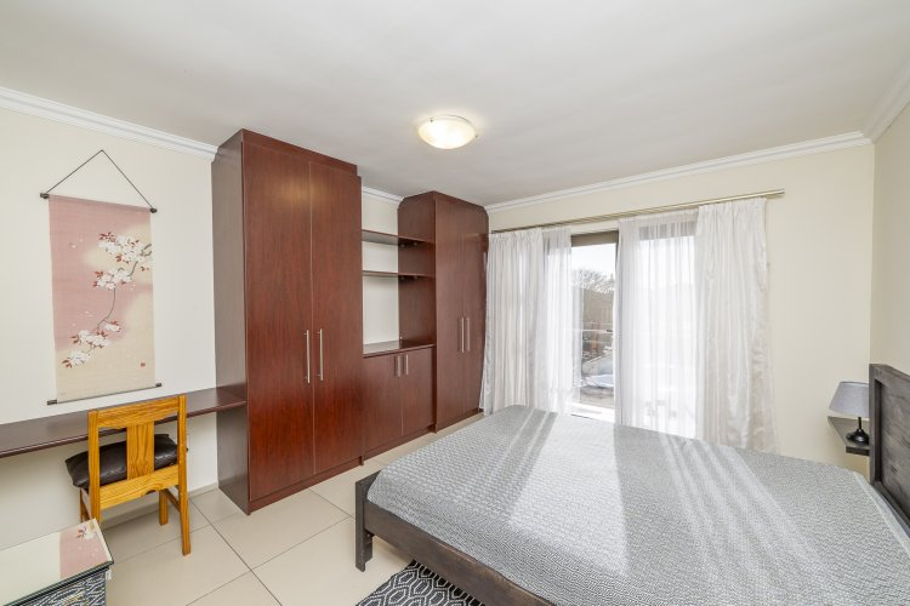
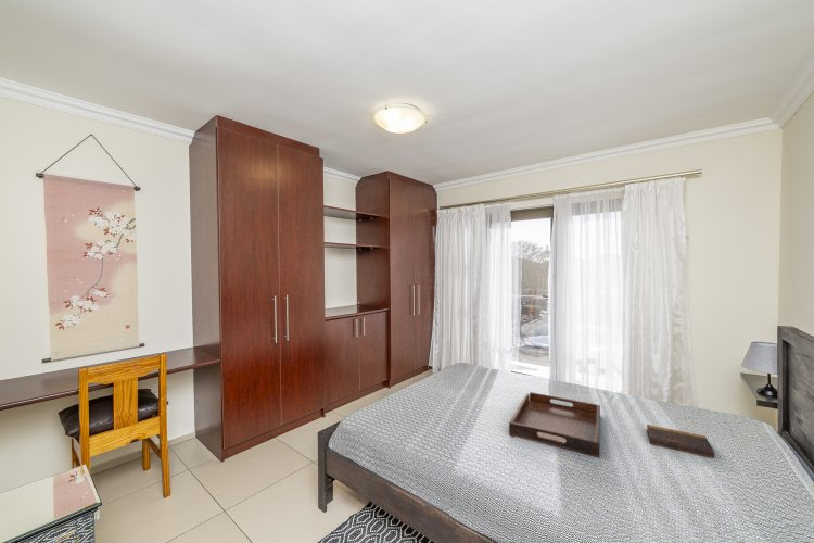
+ book (677, 440)
+ serving tray (557, 418)
